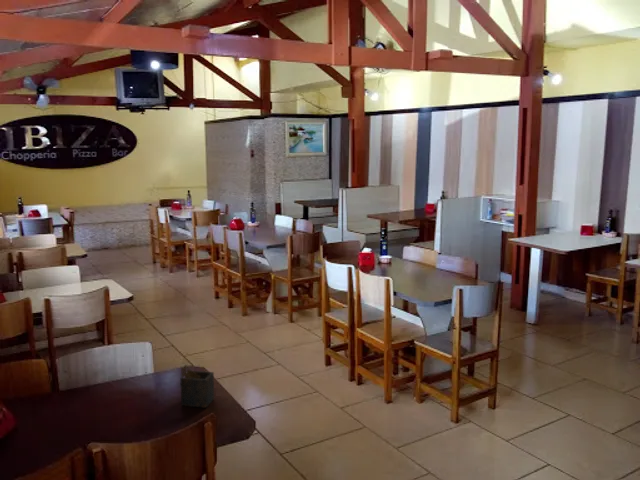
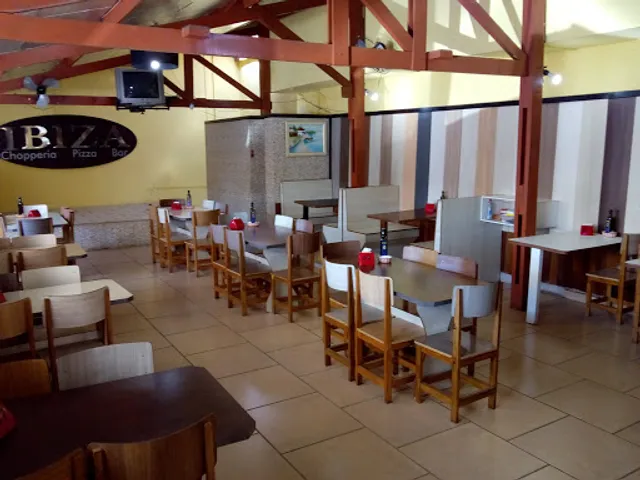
- napkin holder (196, 383)
